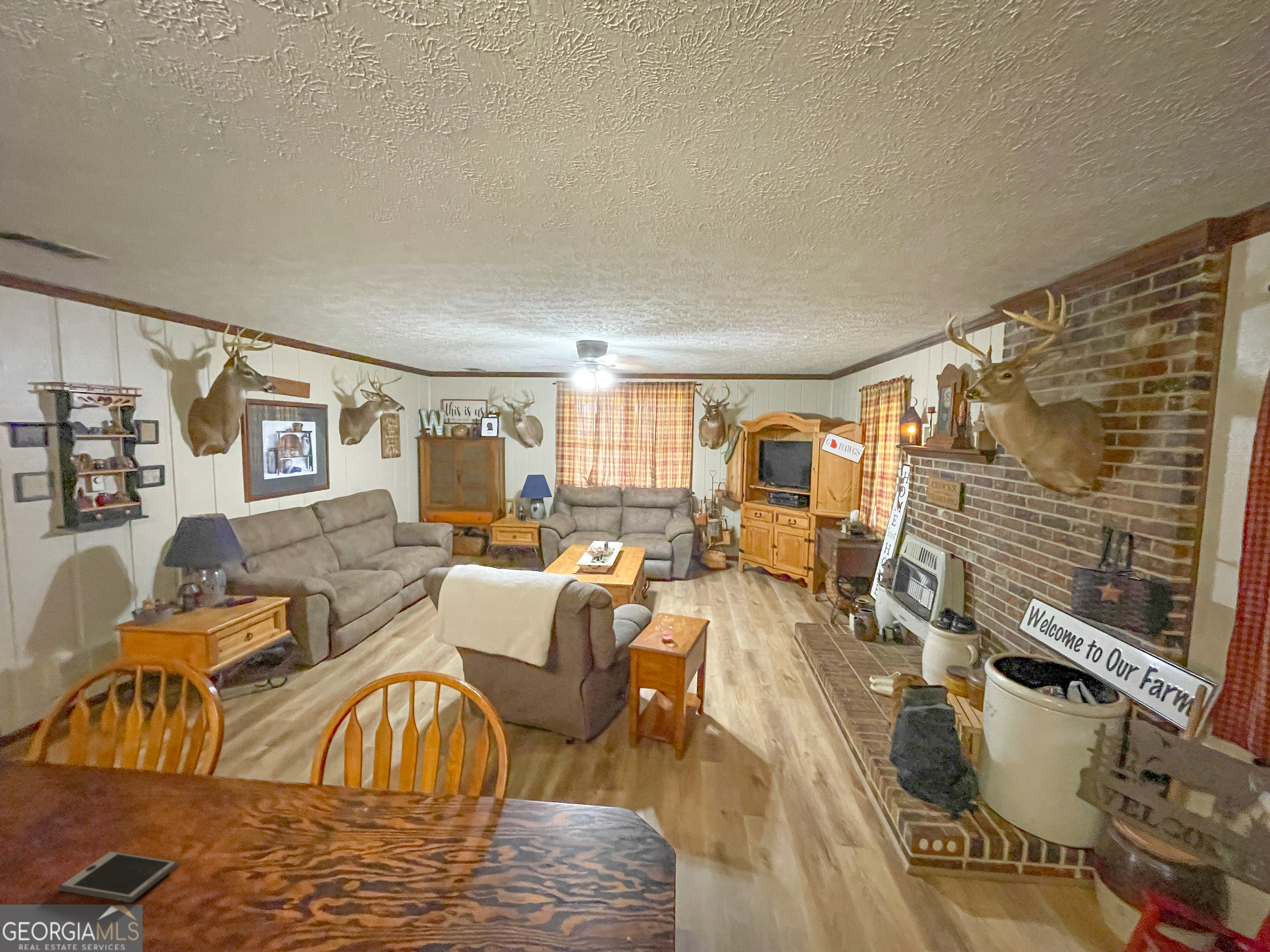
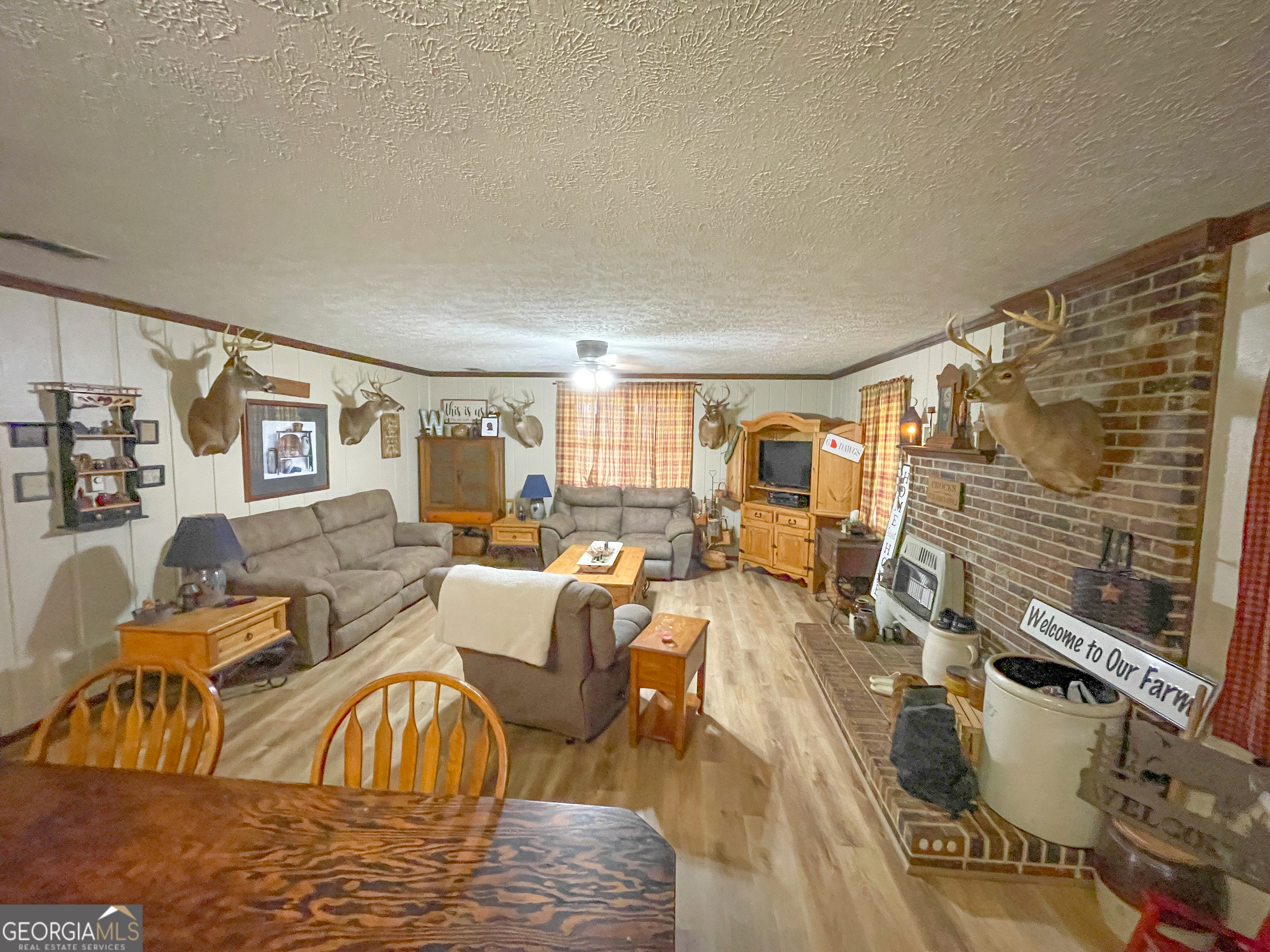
- smartphone (120, 876)
